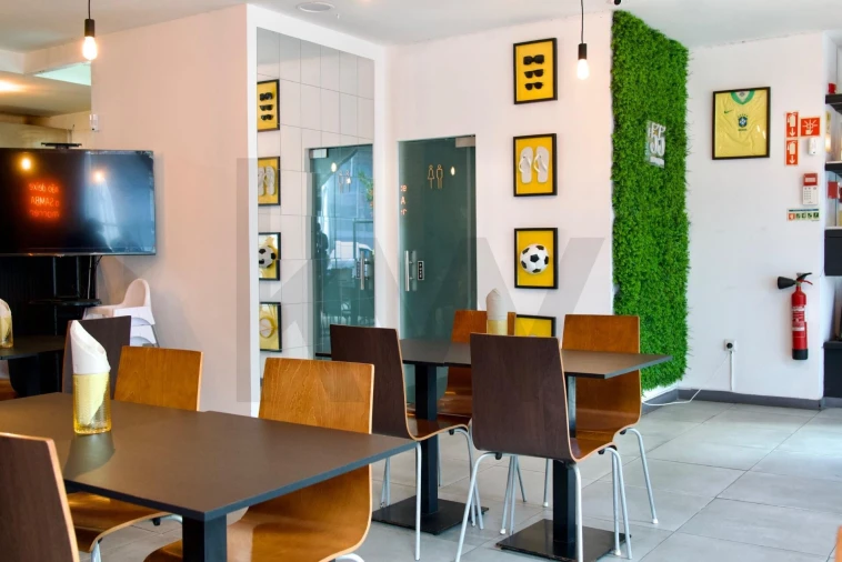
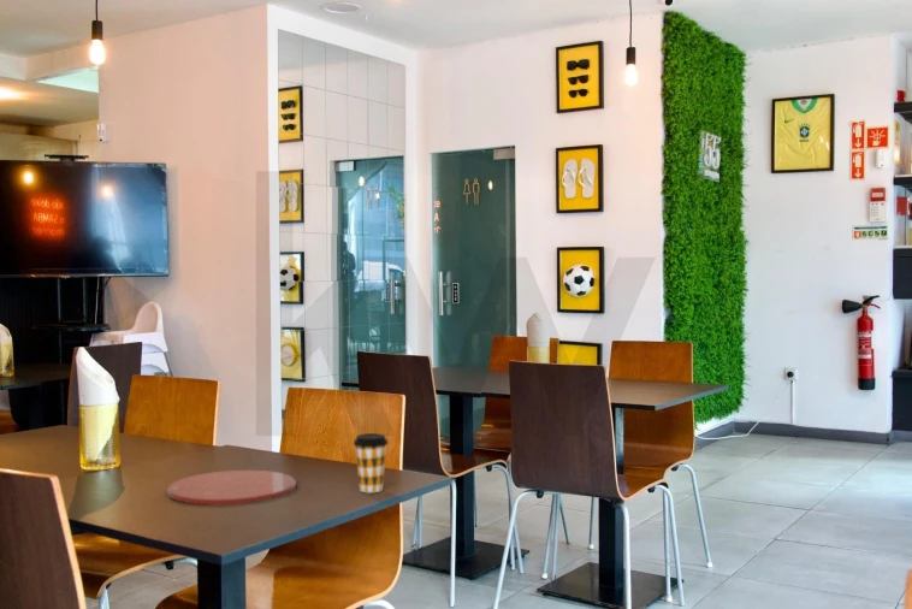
+ plate (232, 486)
+ coffee cup (371, 462)
